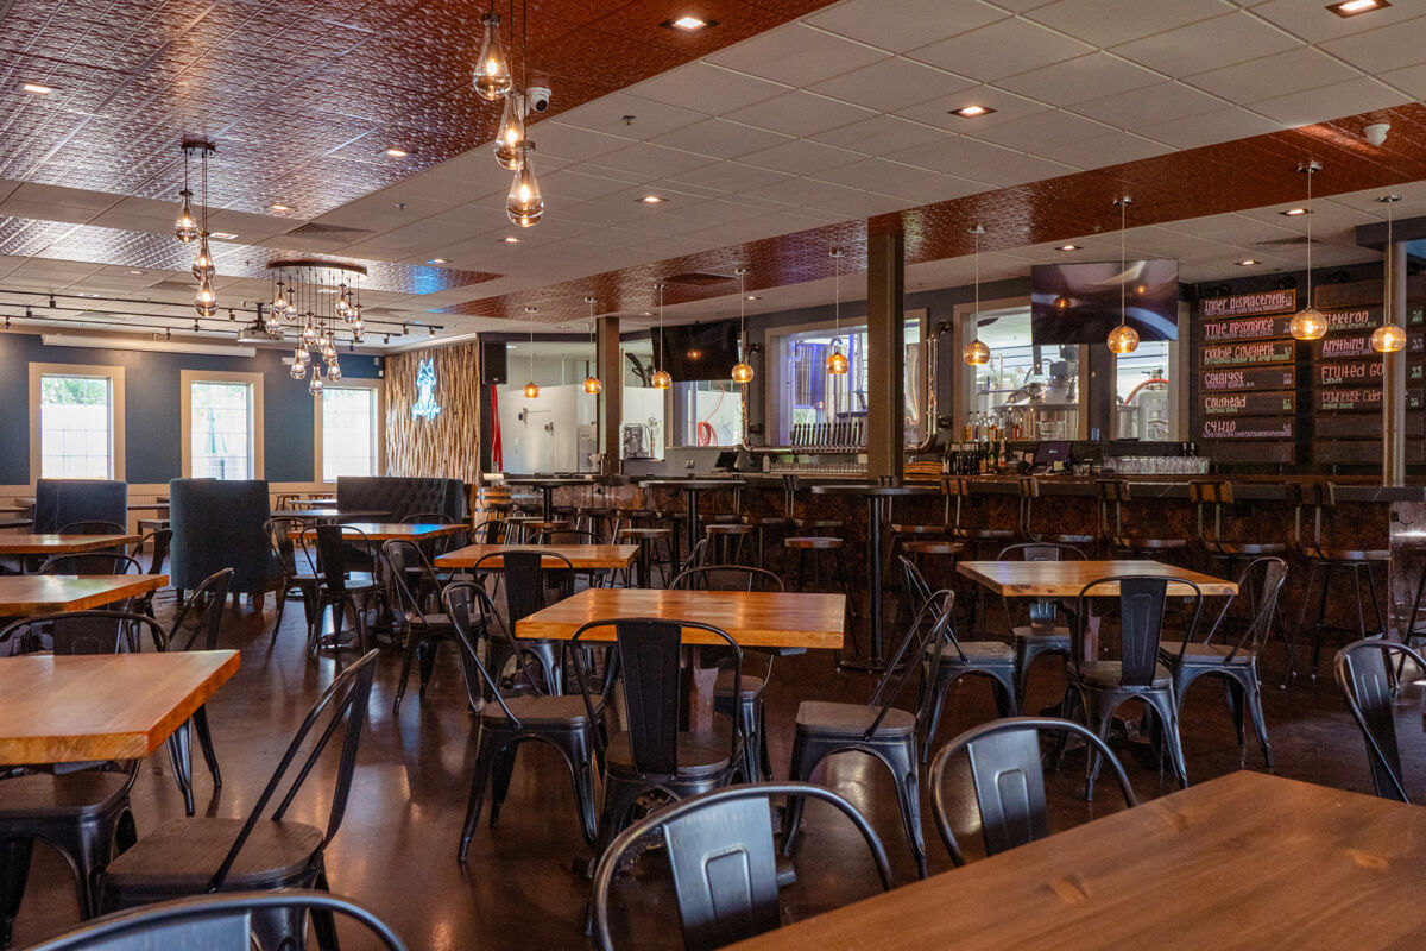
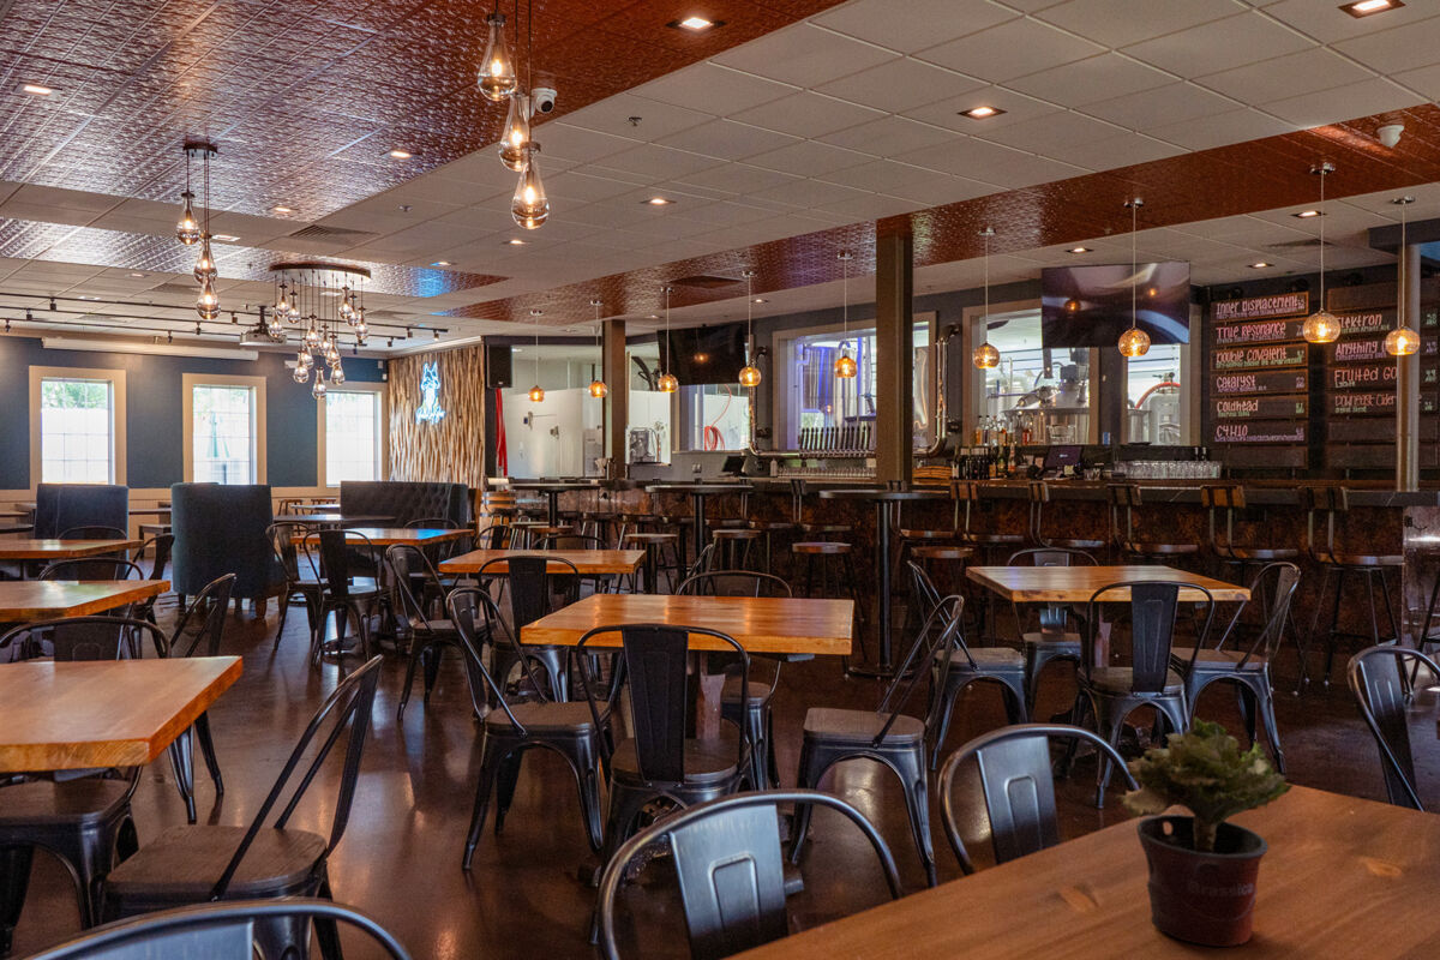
+ potted plant (1205, 820)
